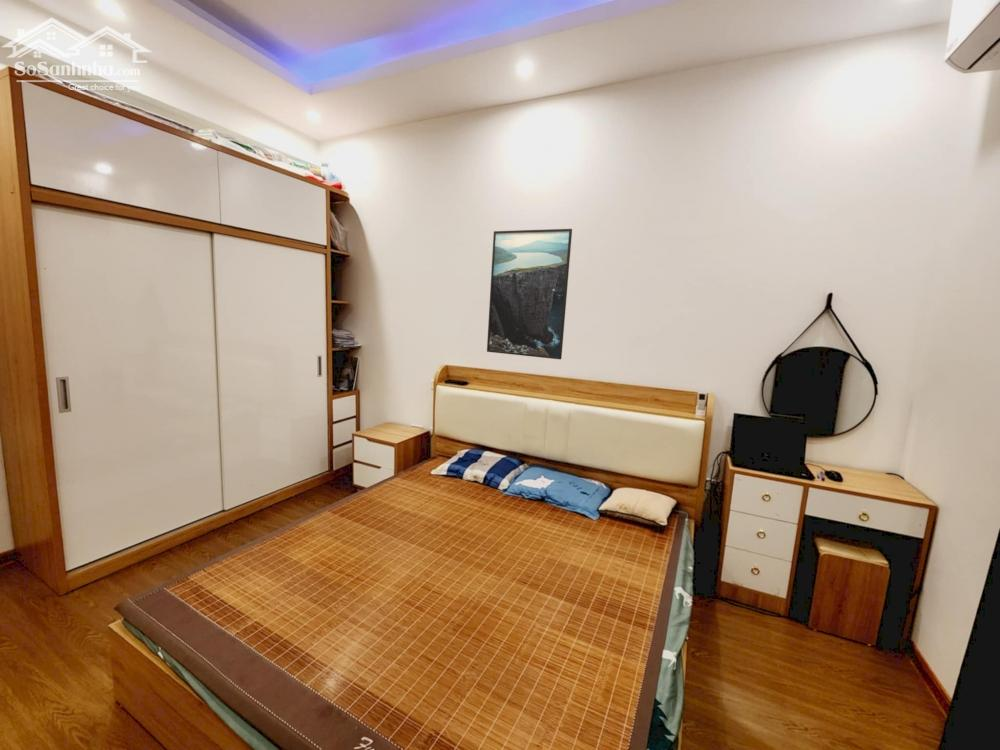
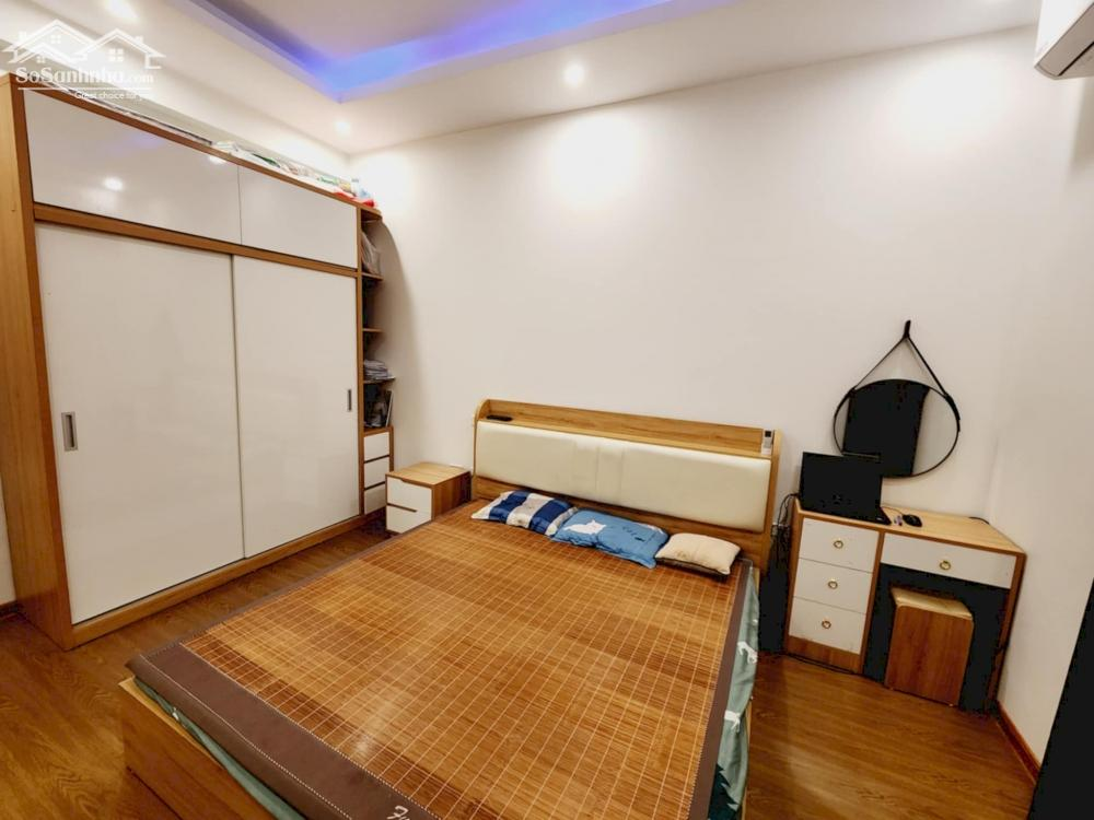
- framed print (526, 294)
